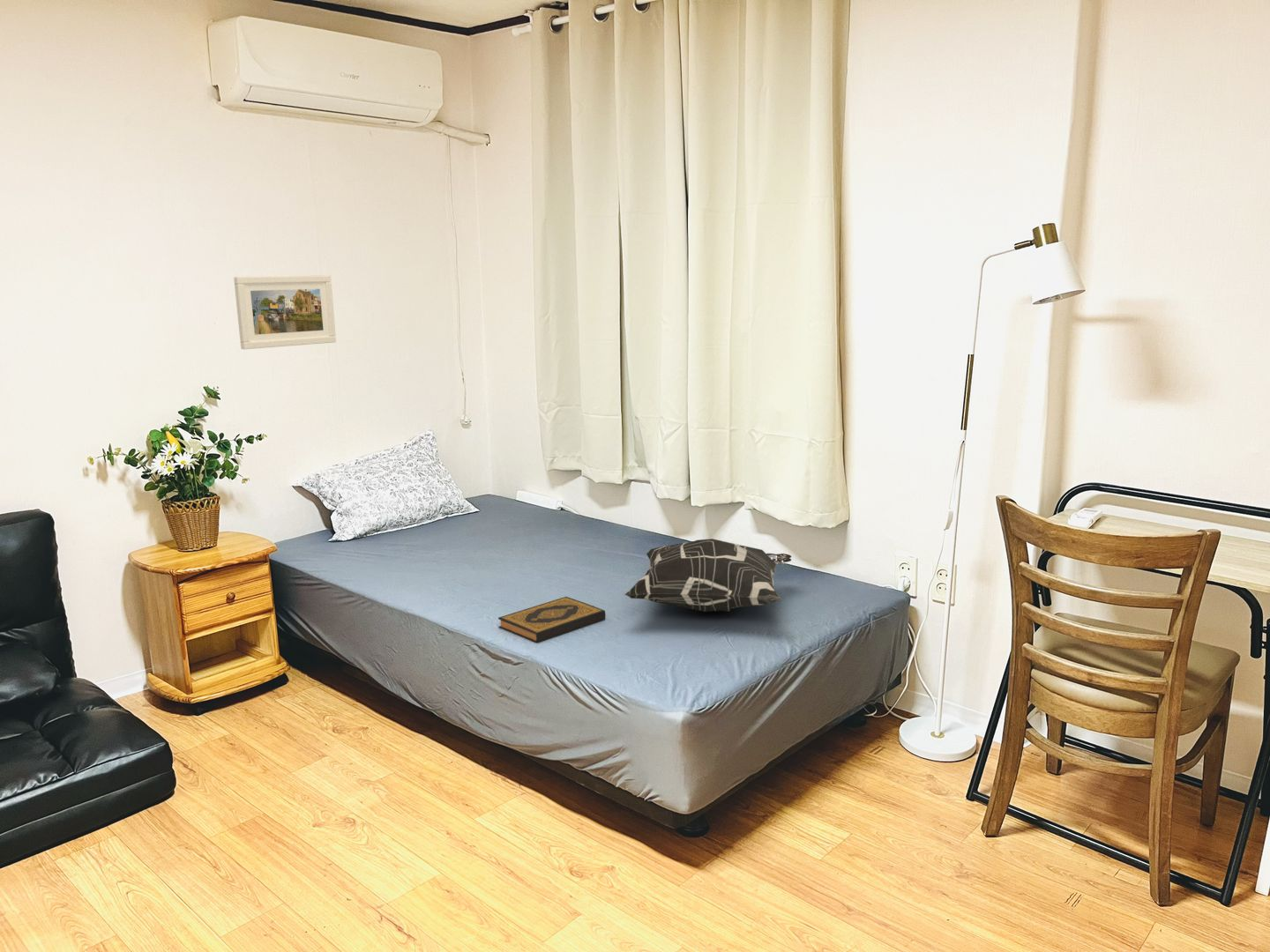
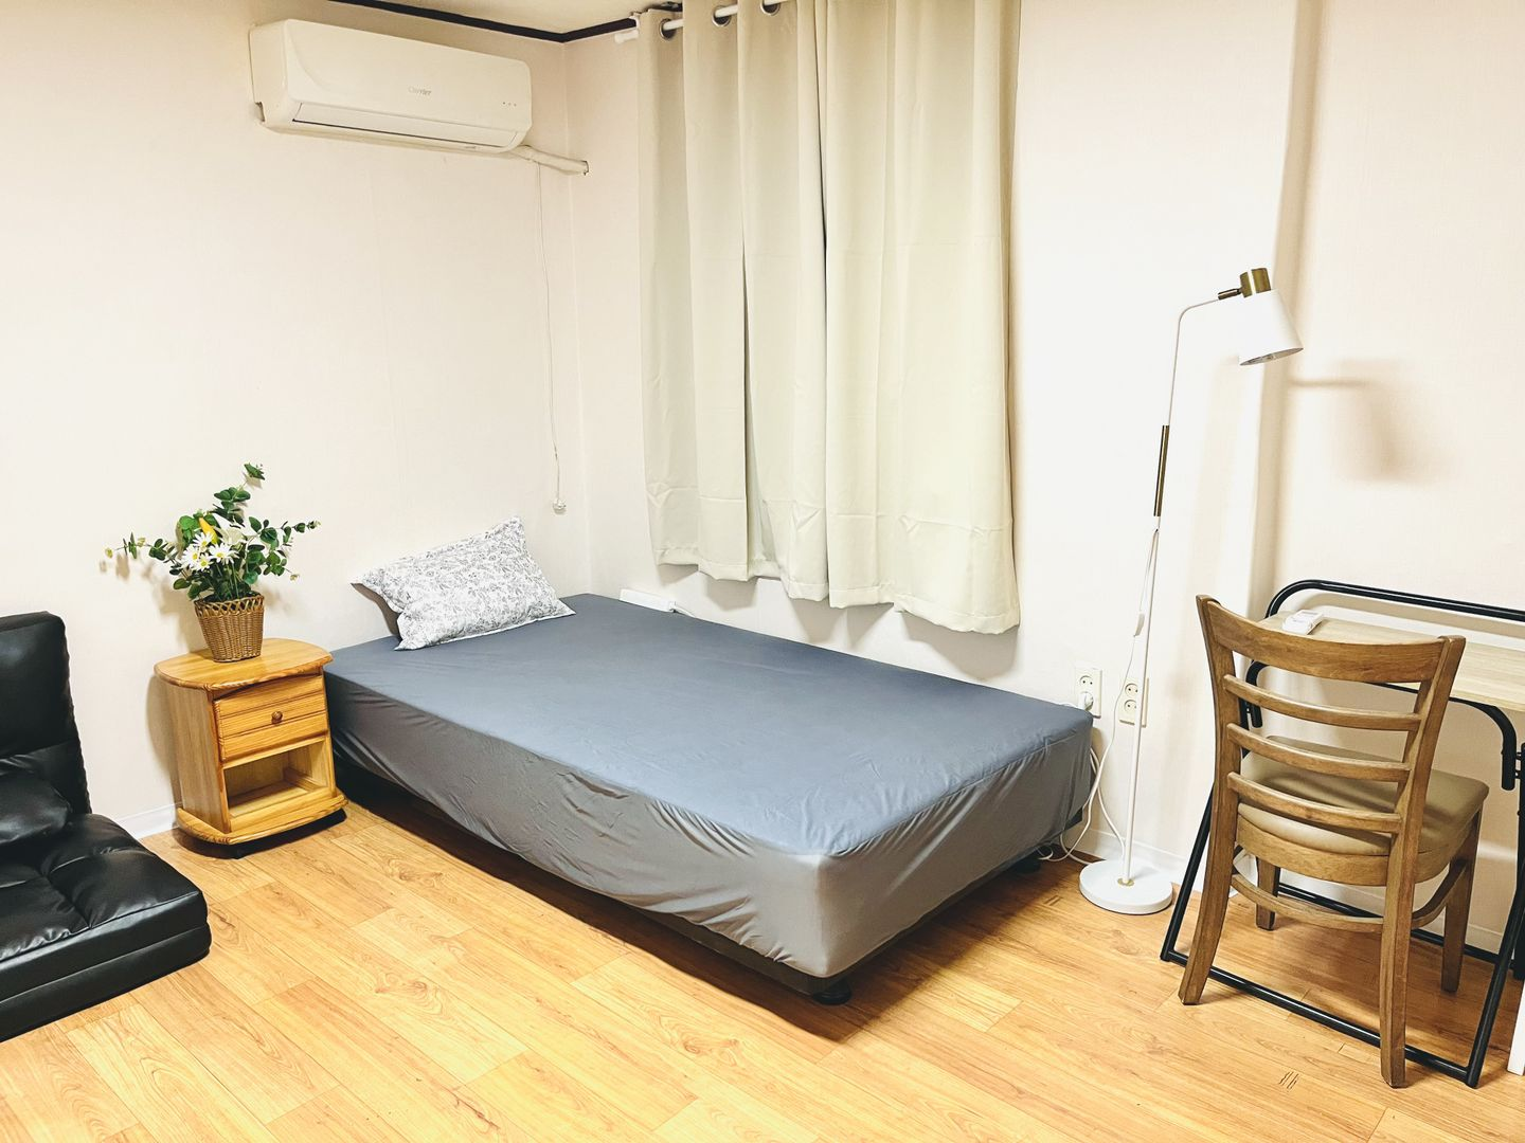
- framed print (287, 310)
- decorative pillow (713, 573)
- hardback book (552, 619)
